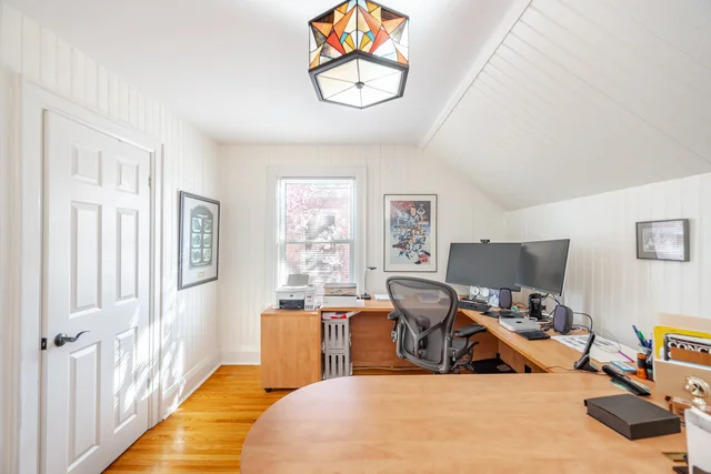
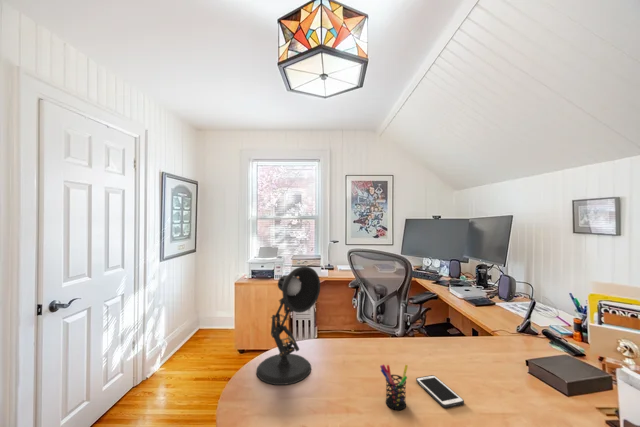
+ desk lamp (285, 316)
+ cell phone (438, 390)
+ pen holder (396, 384)
